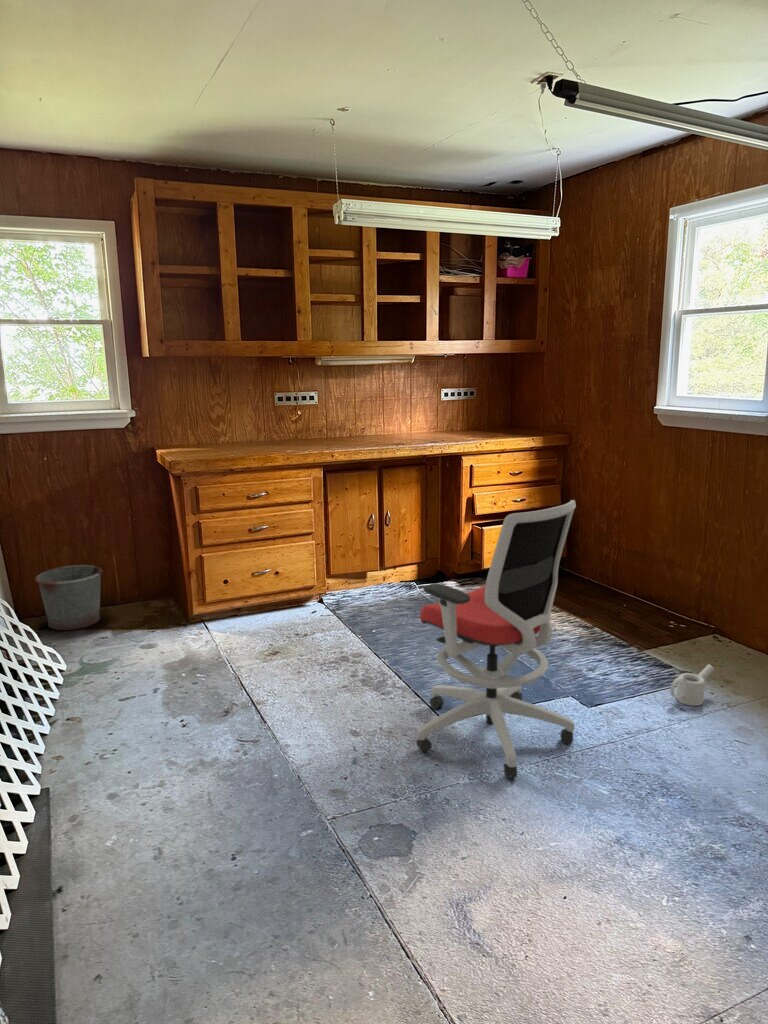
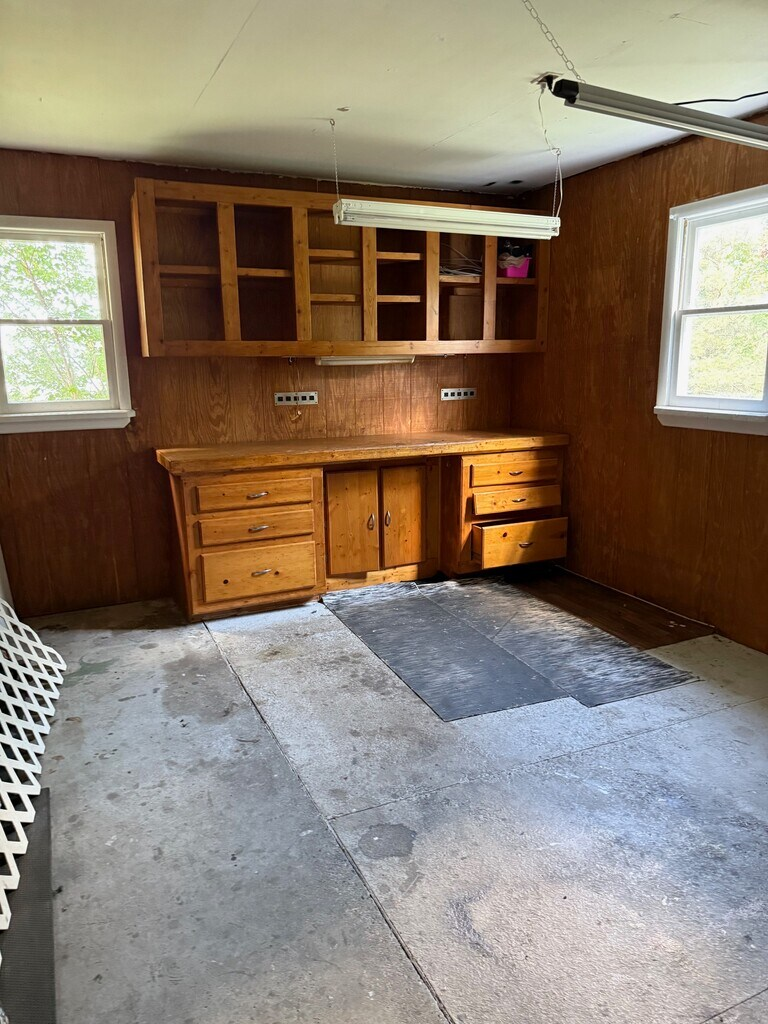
- bucket (72, 597)
- watering can (691, 684)
- office chair (488, 618)
